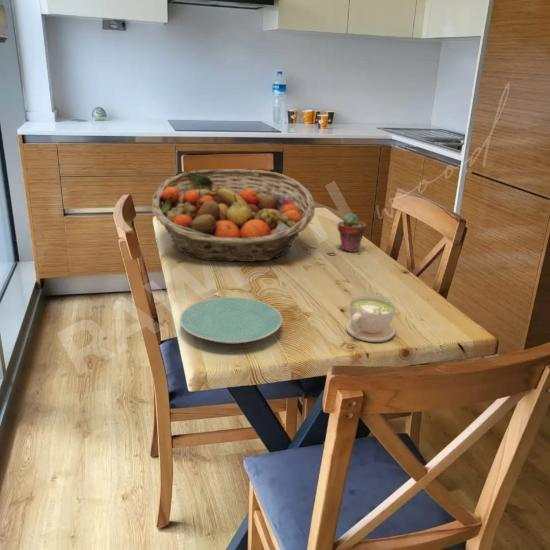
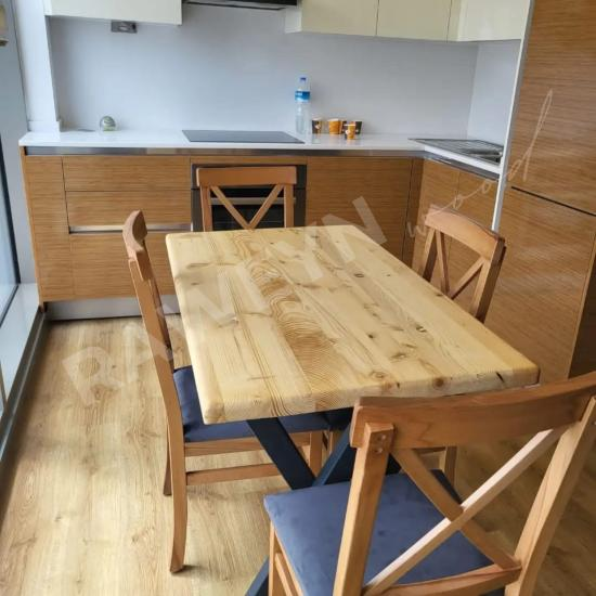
- fruit basket (233, 213)
- plate (231, 322)
- coffee cup (370, 319)
- potted succulent (351, 231)
